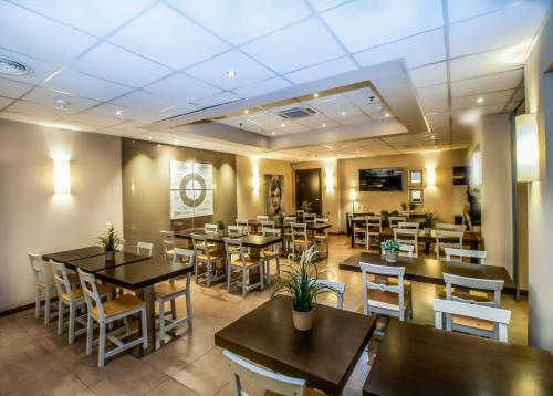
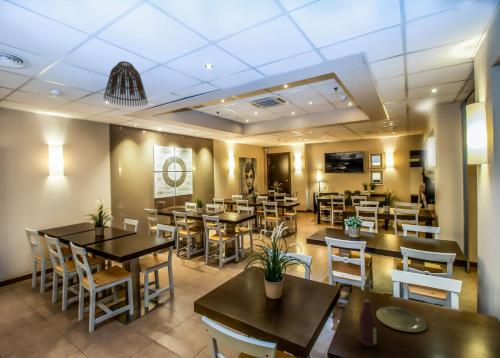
+ plate (400, 318)
+ wine bottle (367, 314)
+ lamp shade (126, 82)
